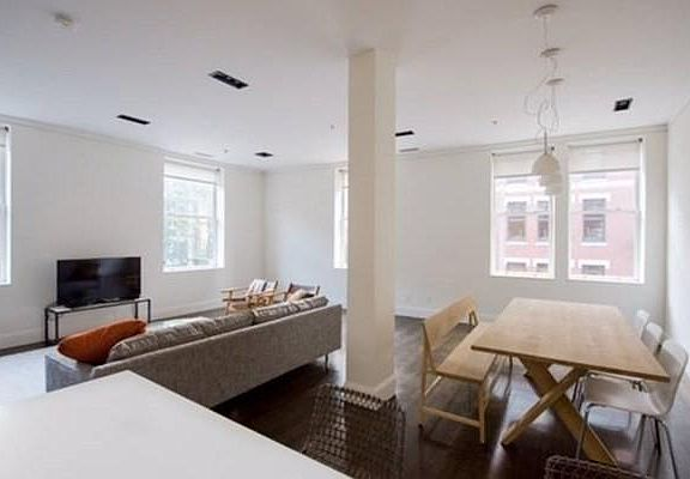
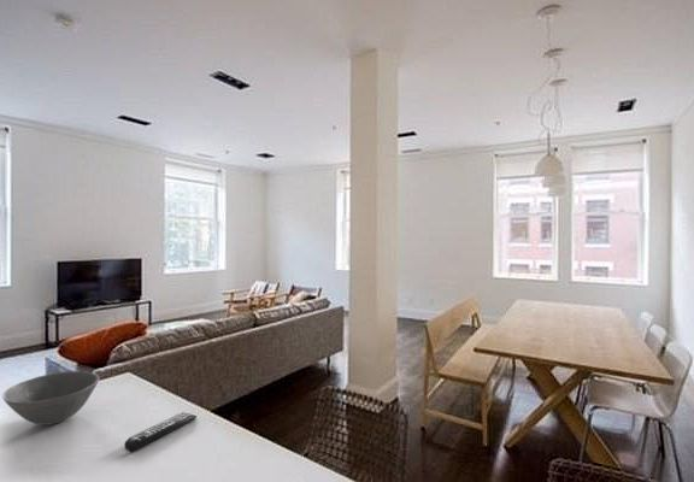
+ bowl (53, 401)
+ remote control (163, 429)
